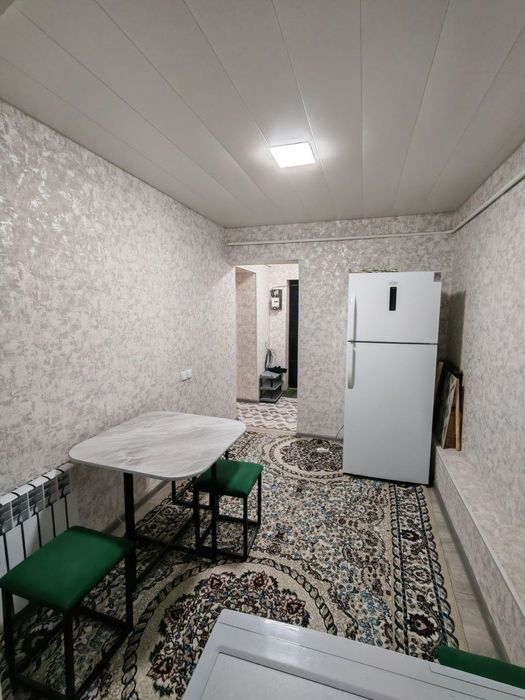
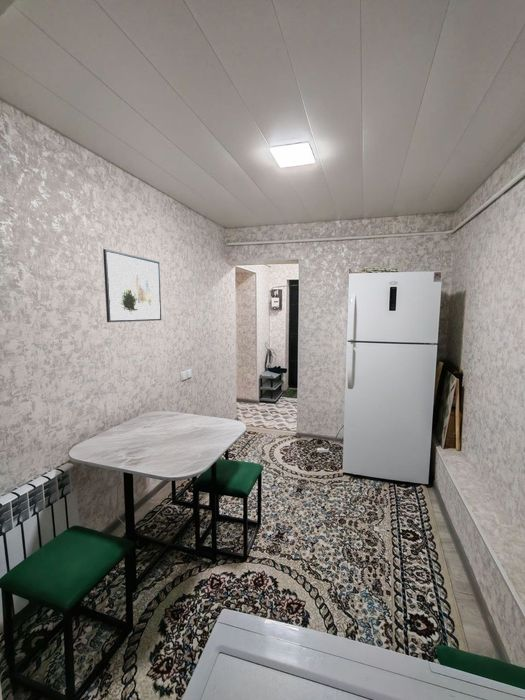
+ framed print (135, 289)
